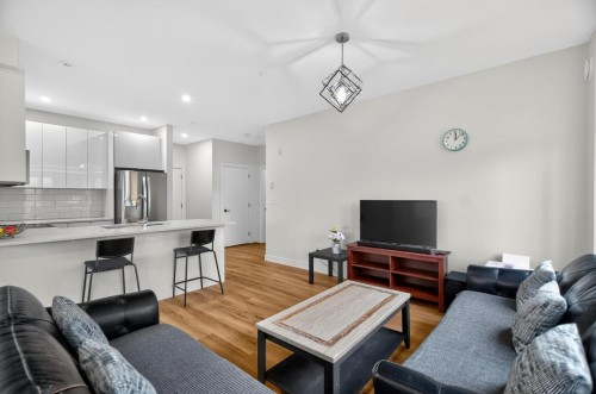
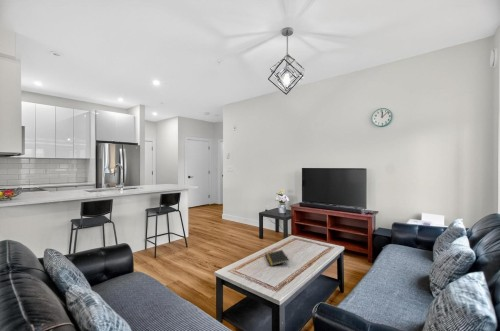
+ notepad (276, 257)
